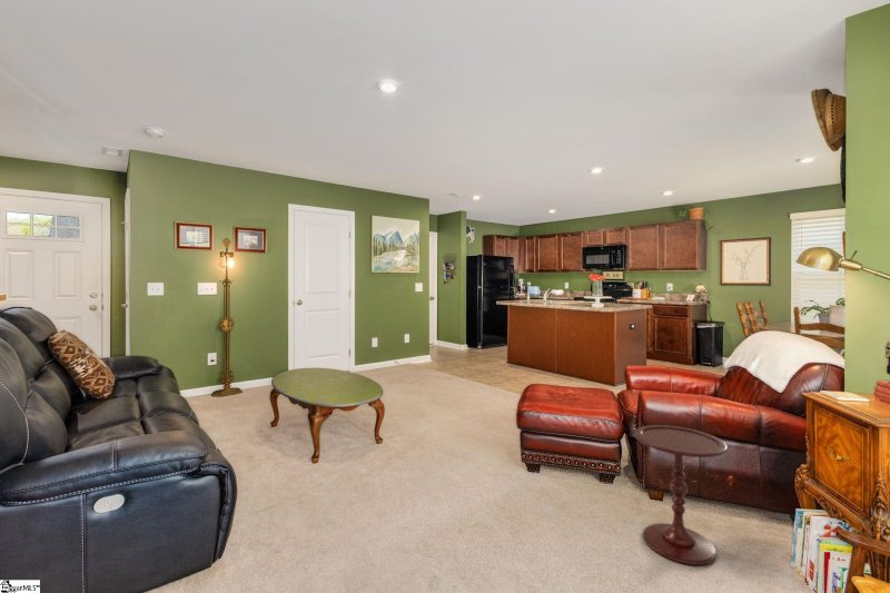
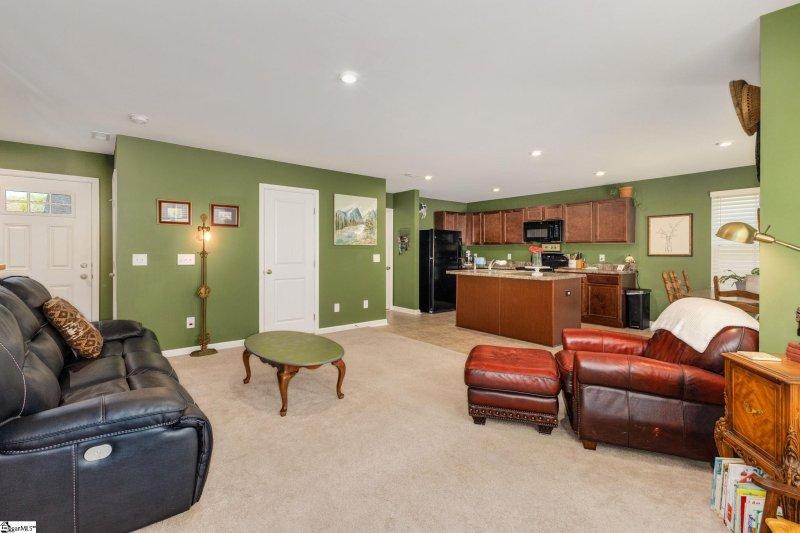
- side table (678, 491)
